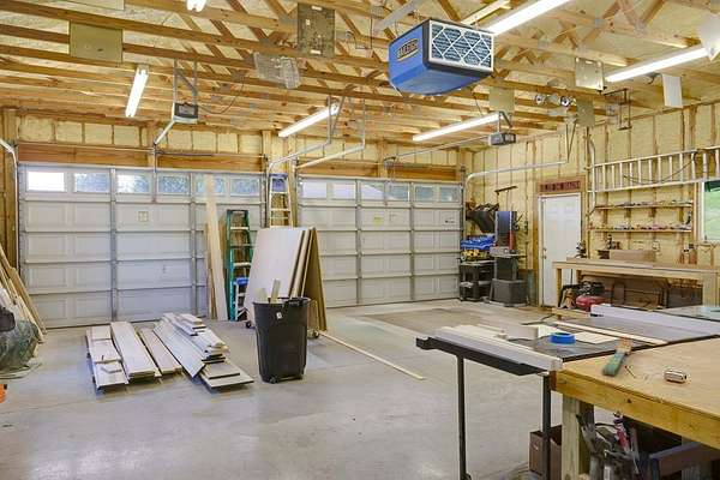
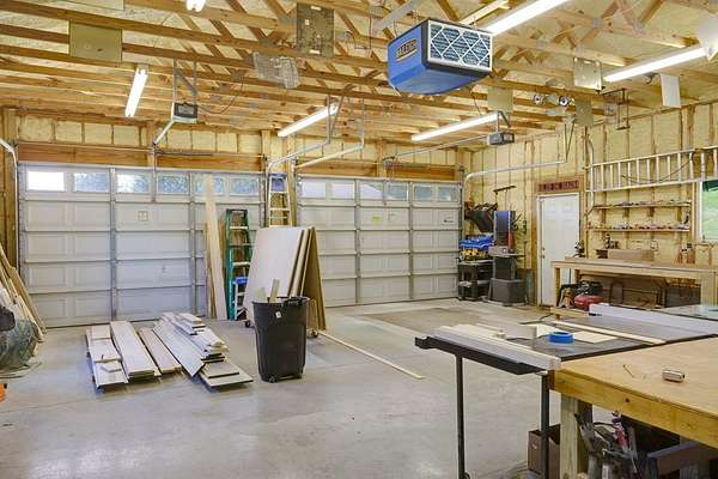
- tape measure (618, 355)
